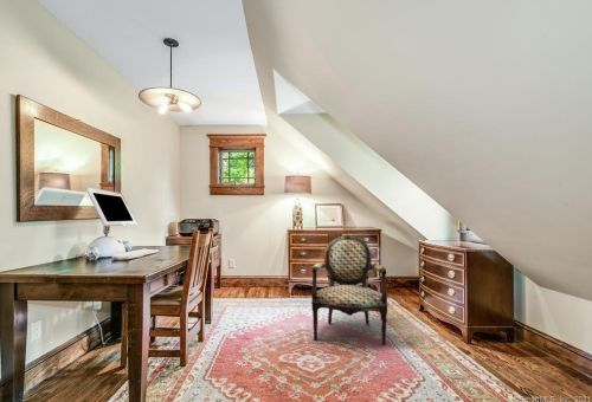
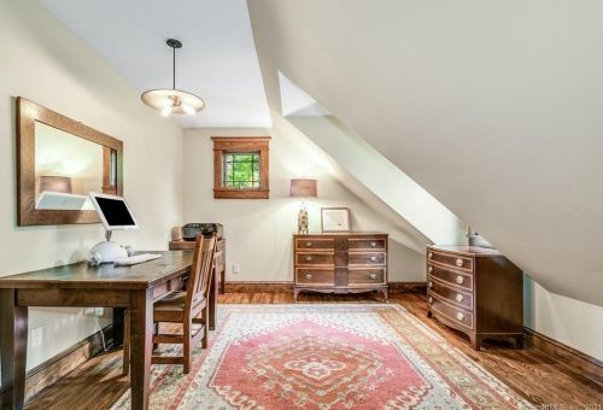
- armchair (346, 284)
